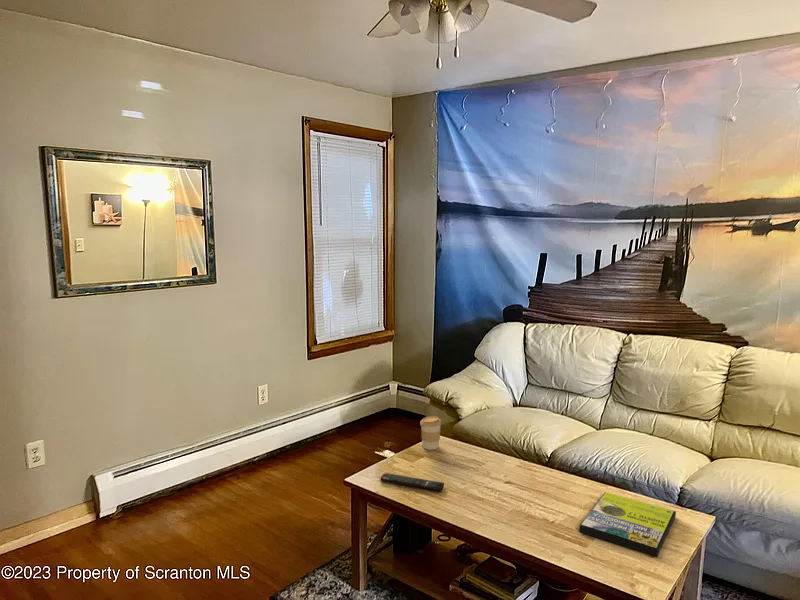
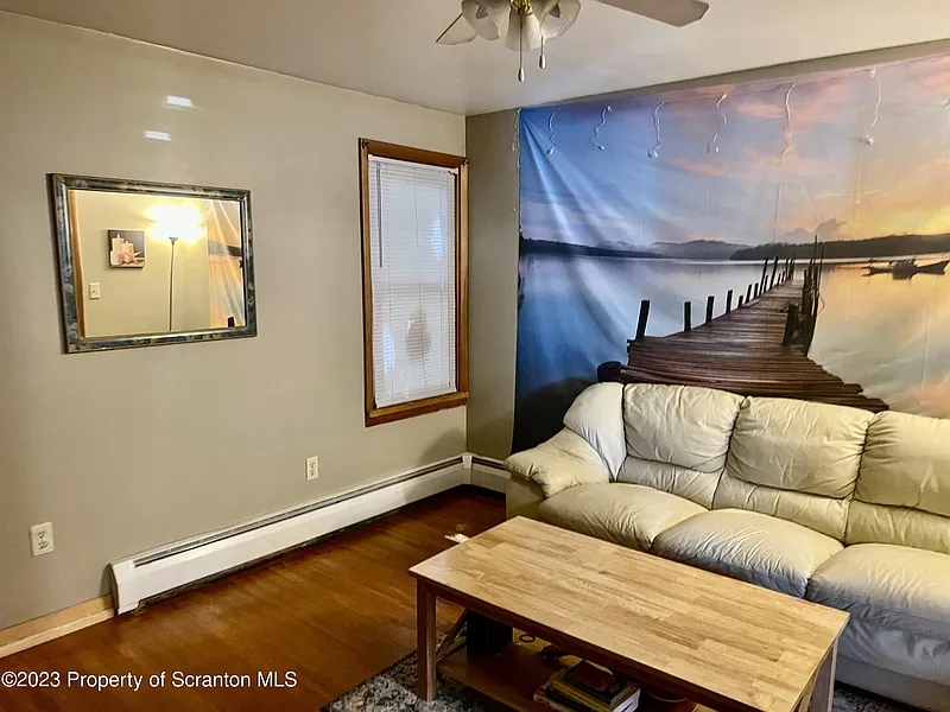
- coffee cup (430, 432)
- remote control (411, 482)
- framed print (628, 520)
